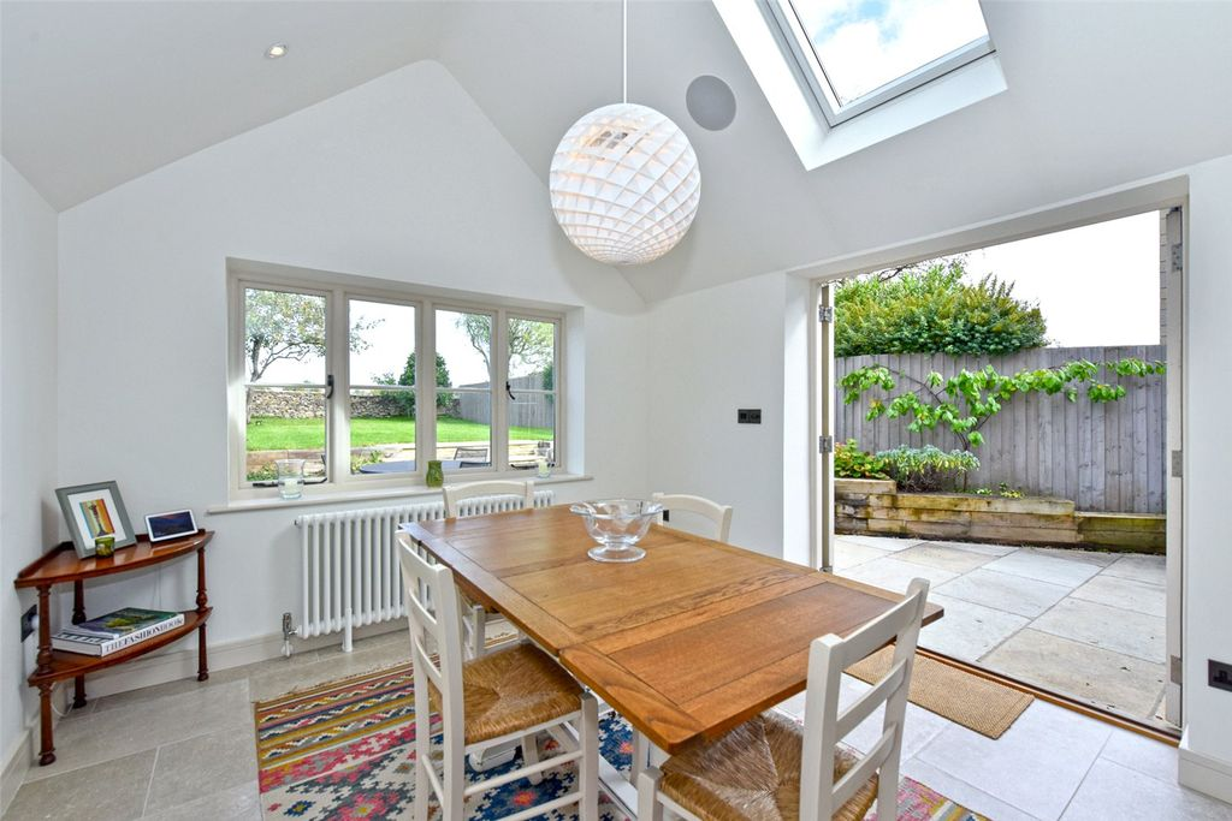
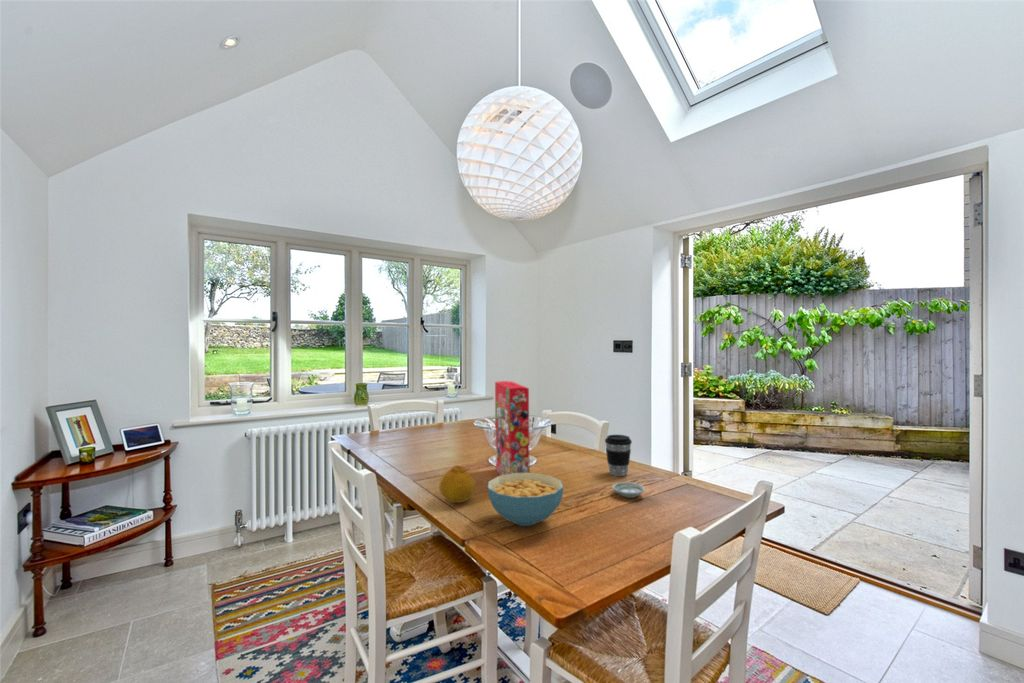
+ fruit (457, 483)
+ cereal box (511, 431)
+ saucer (628, 490)
+ coffee cup (618, 455)
+ cereal bowl (525, 502)
